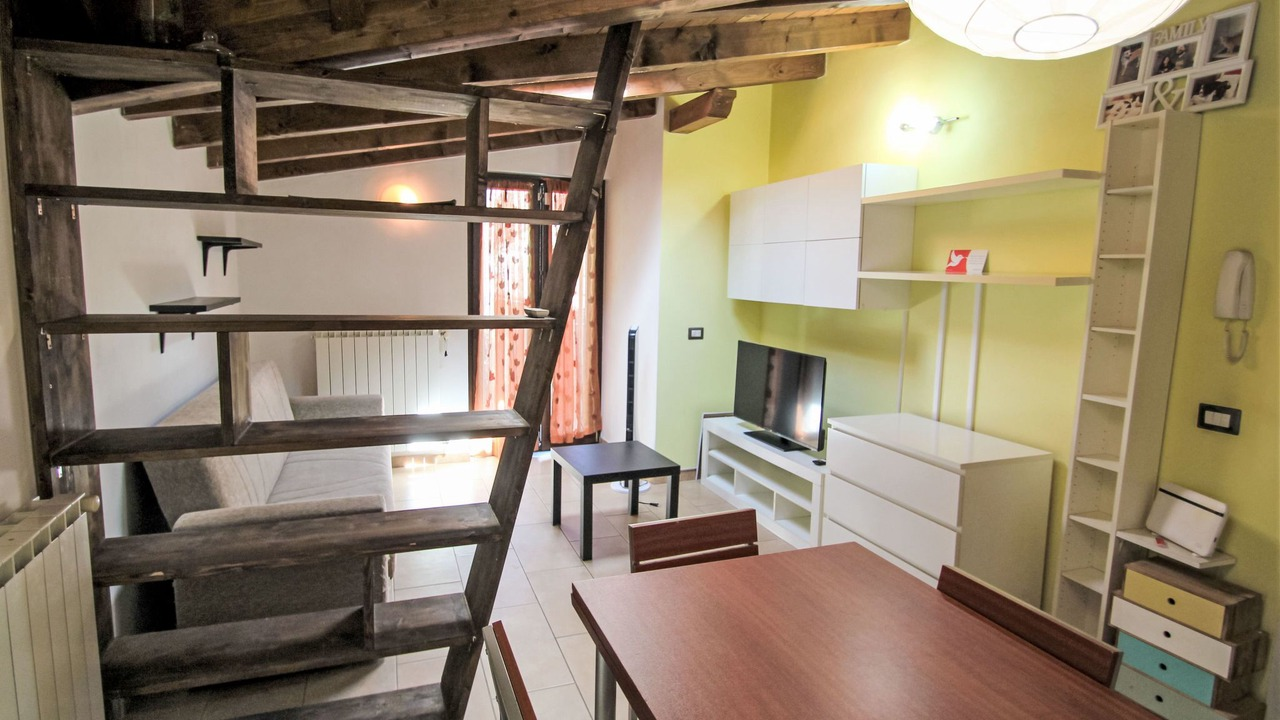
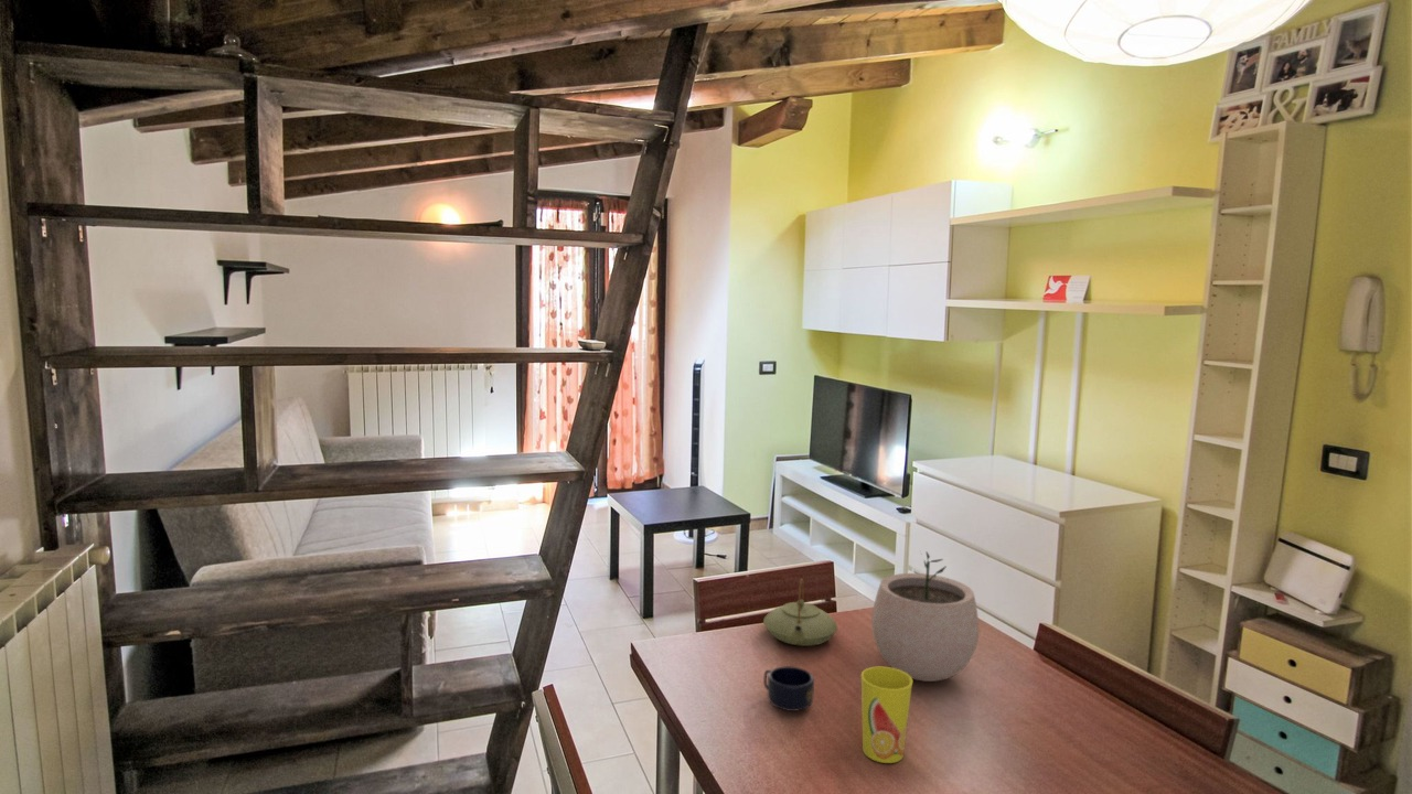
+ teapot (800, 610)
+ plant pot (924, 612)
+ mug (785, 688)
+ cup (885, 715)
